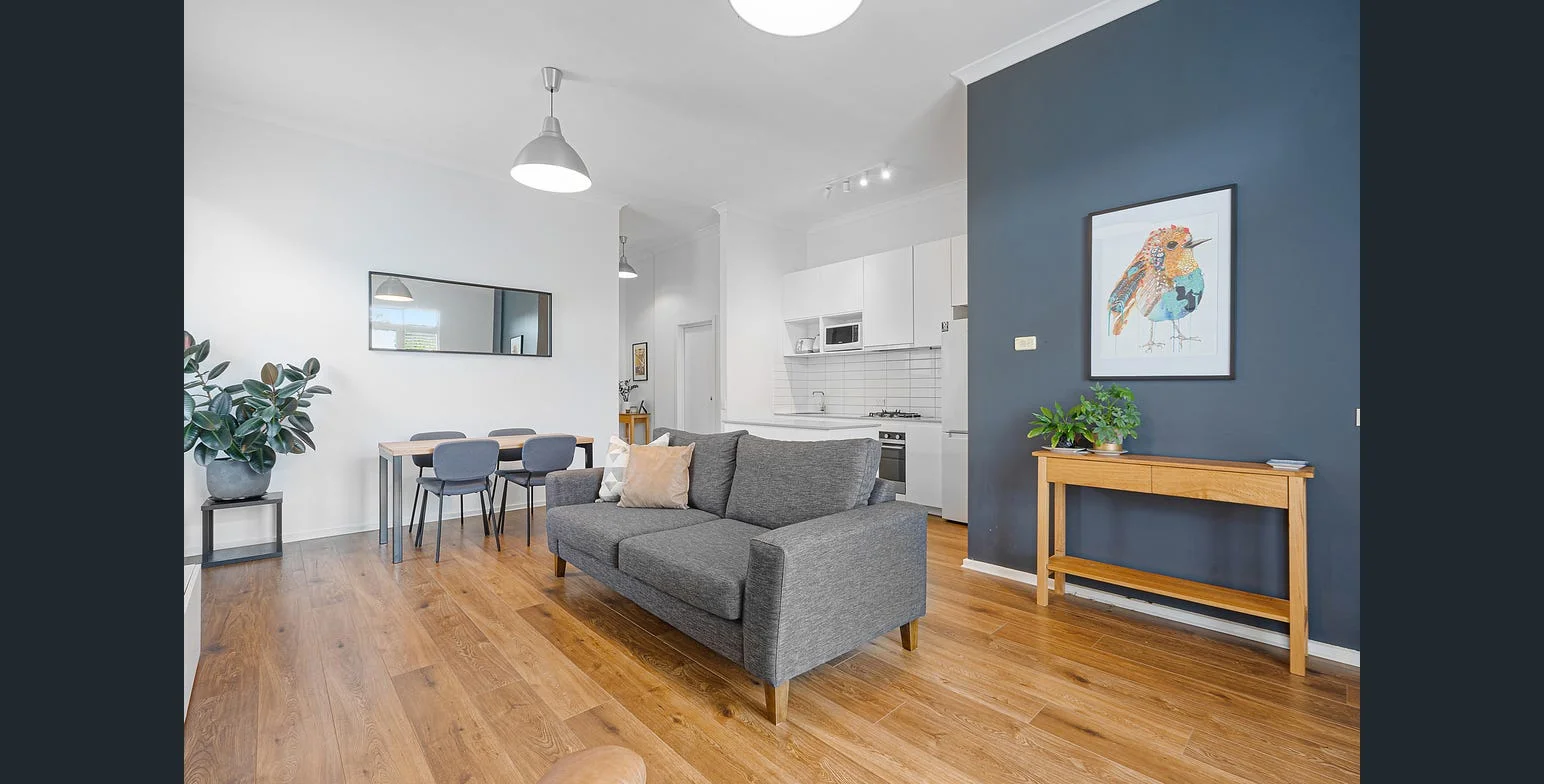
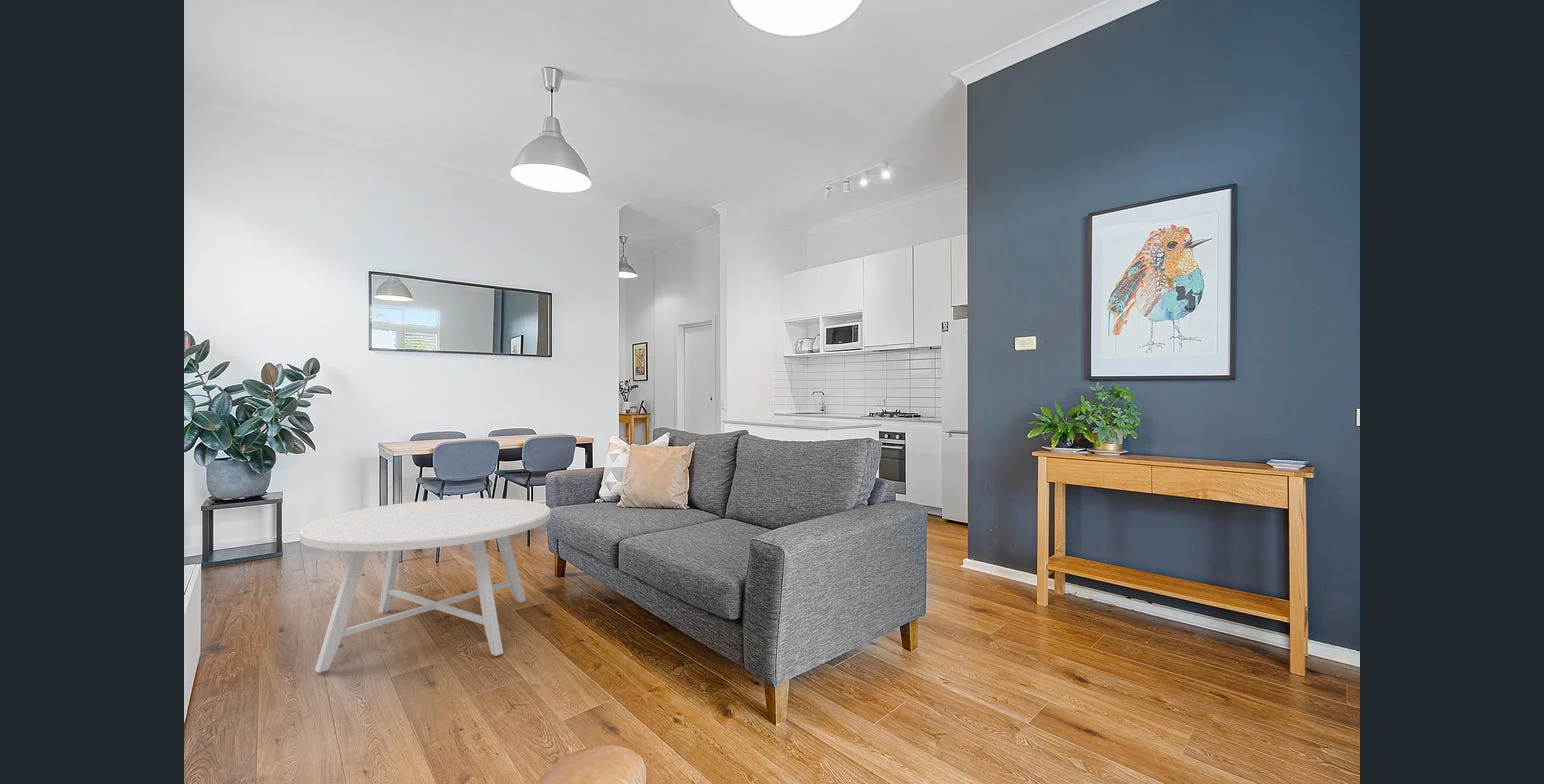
+ coffee table (428, 599)
